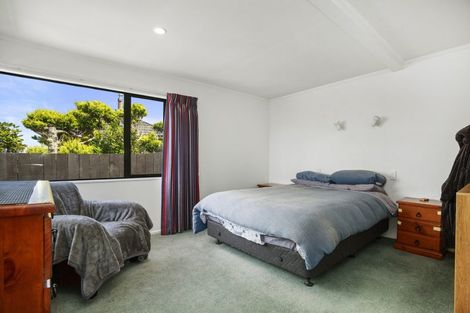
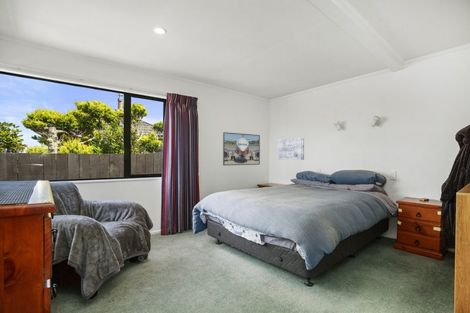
+ wall art (290, 149)
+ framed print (242, 149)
